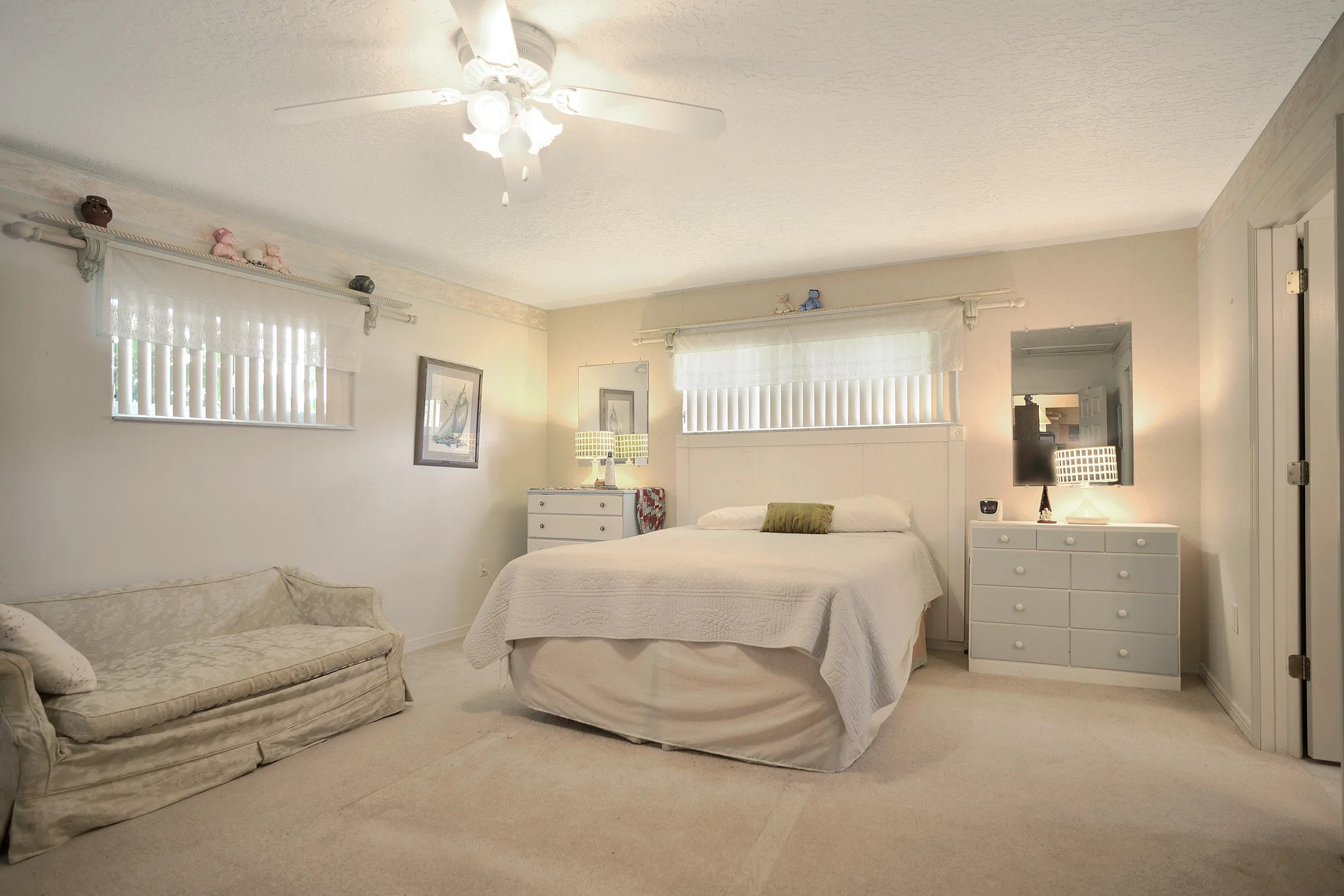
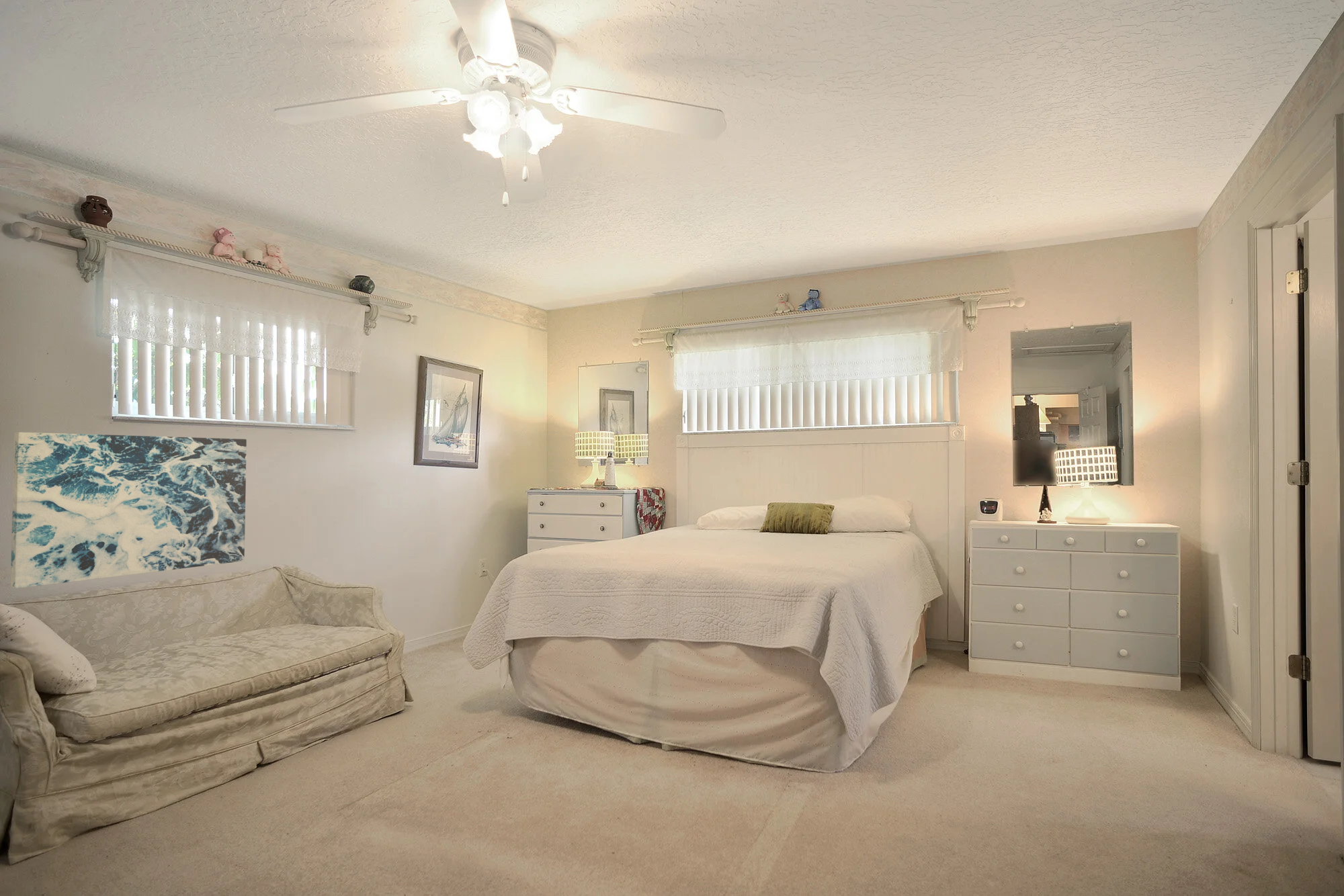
+ wall art (142, 504)
